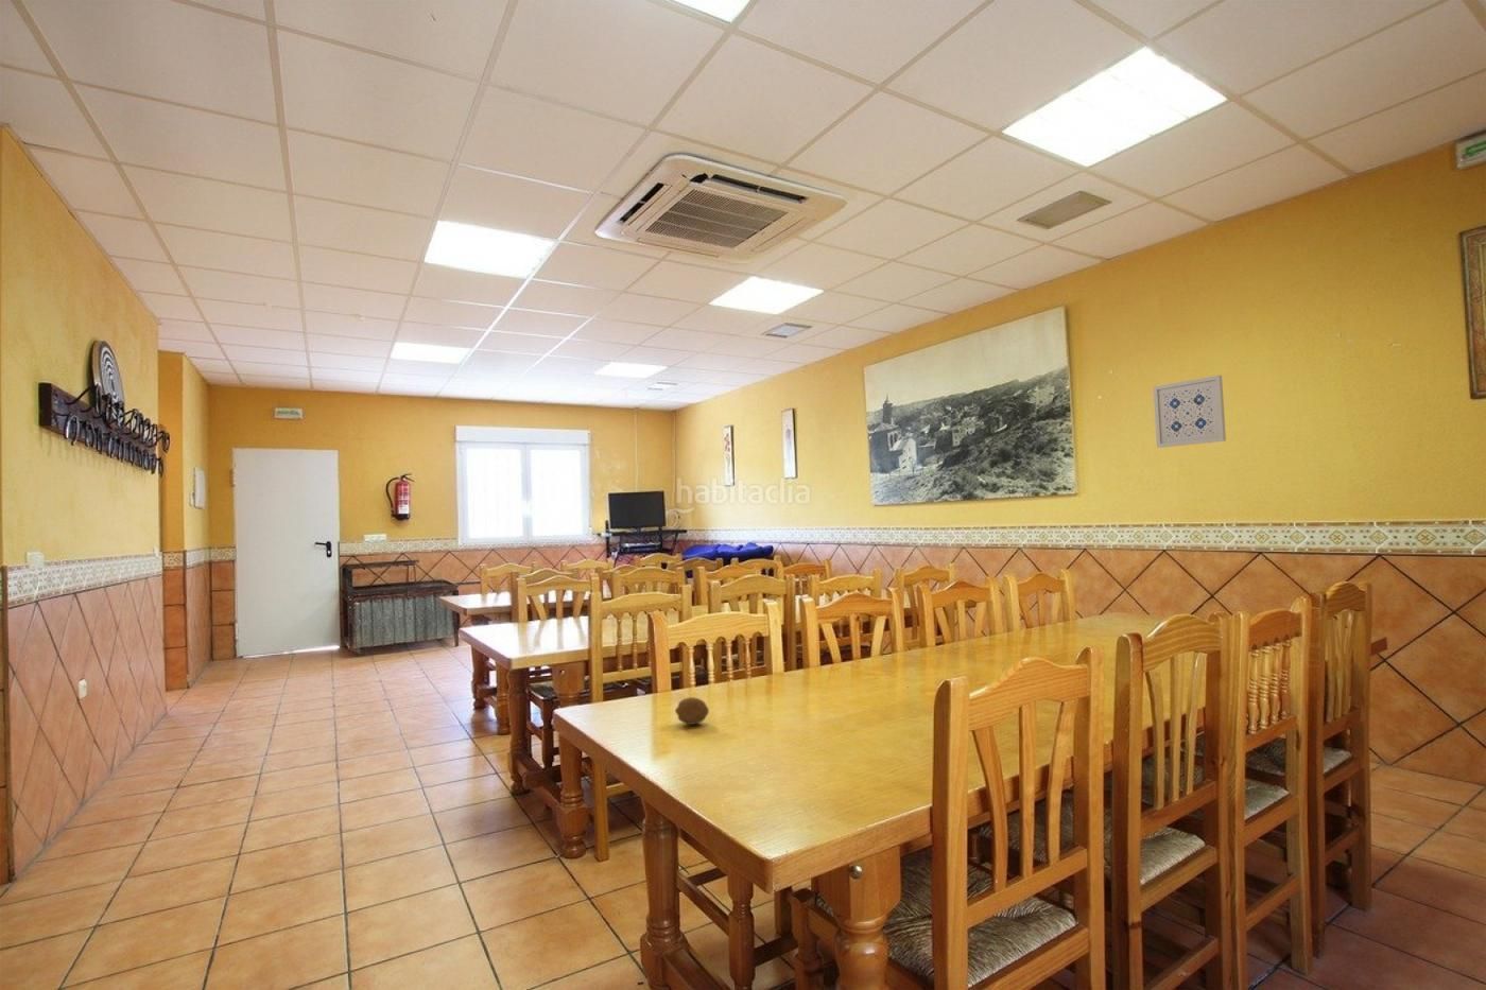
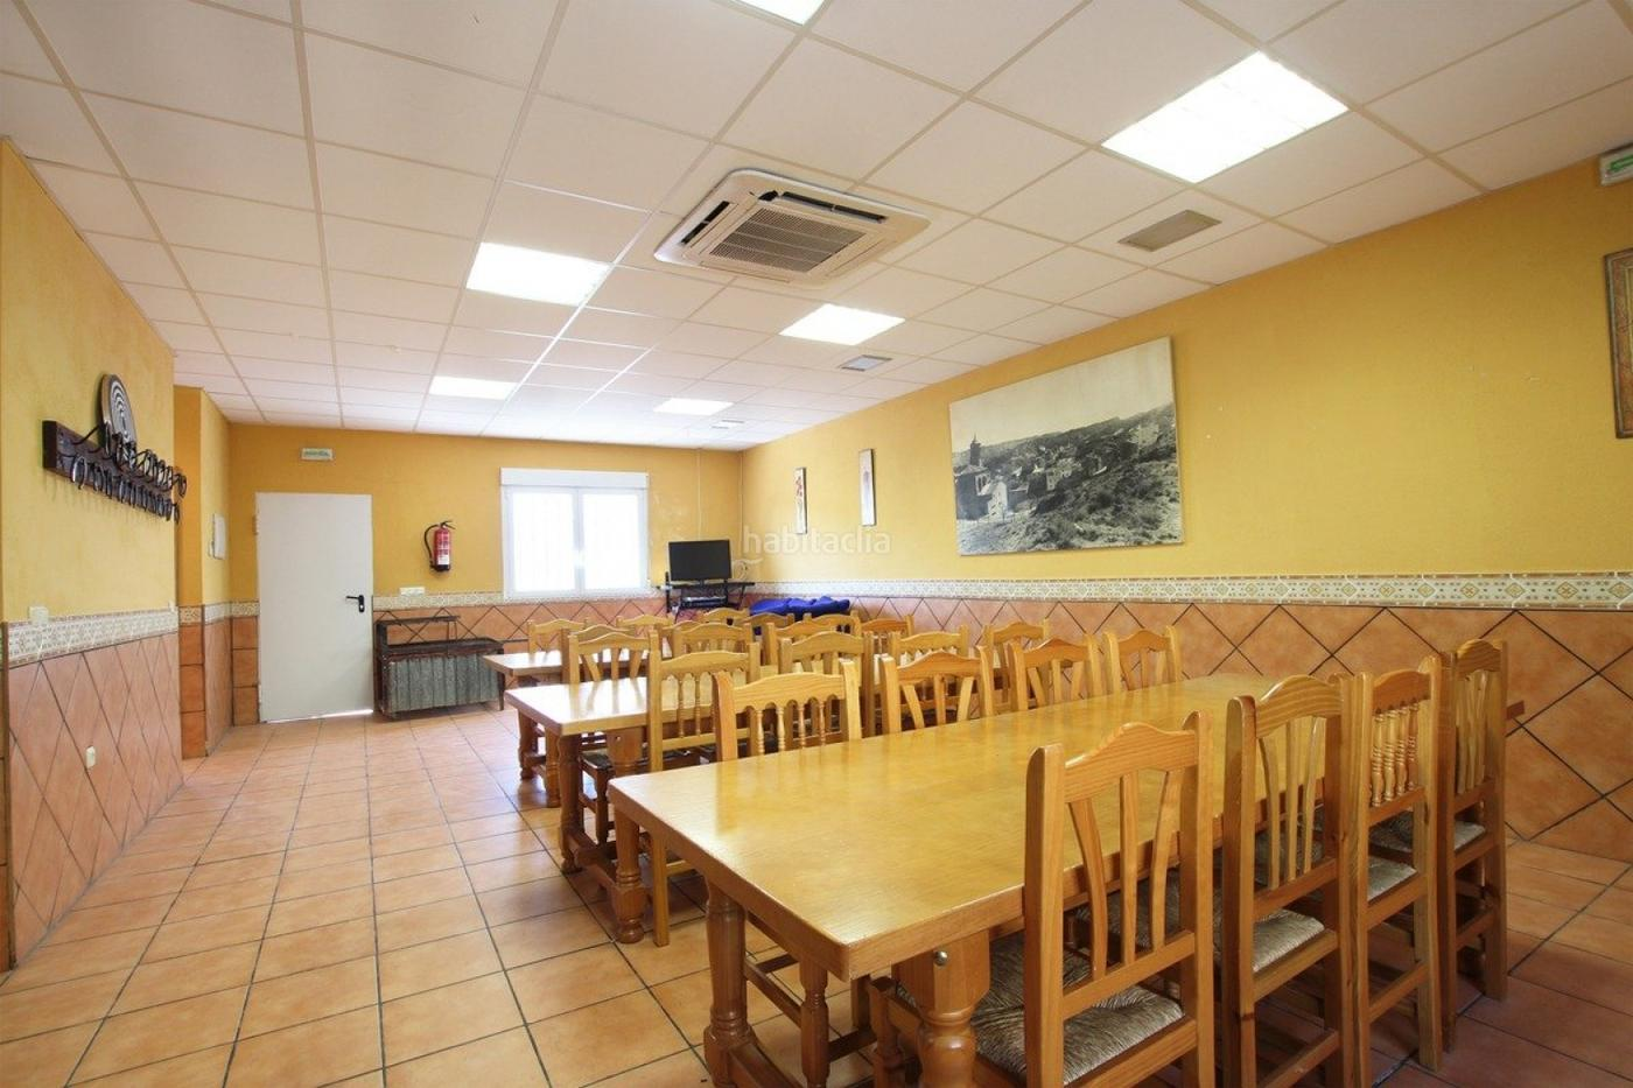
- wall art (1188, 413)
- fruit (691, 709)
